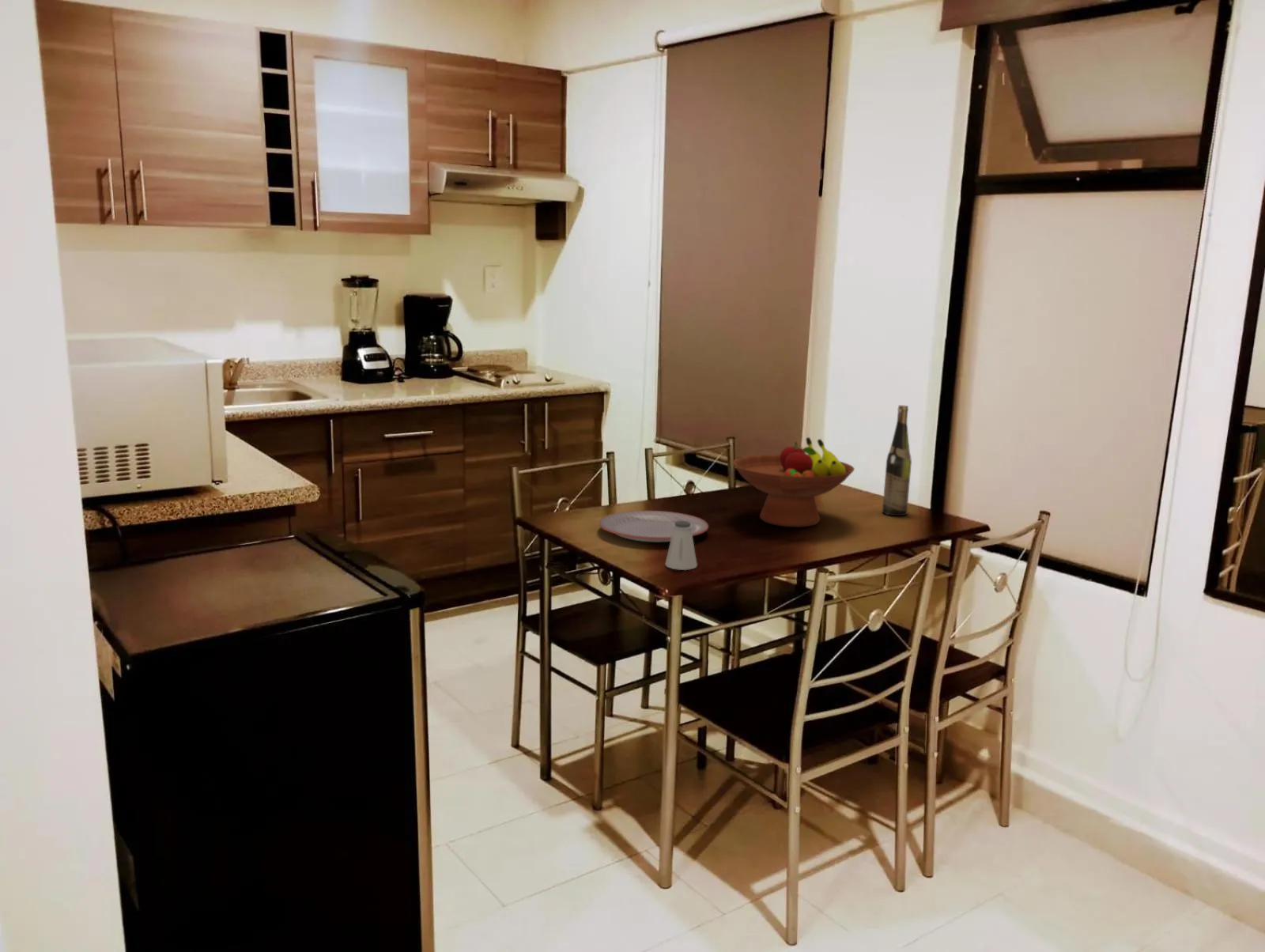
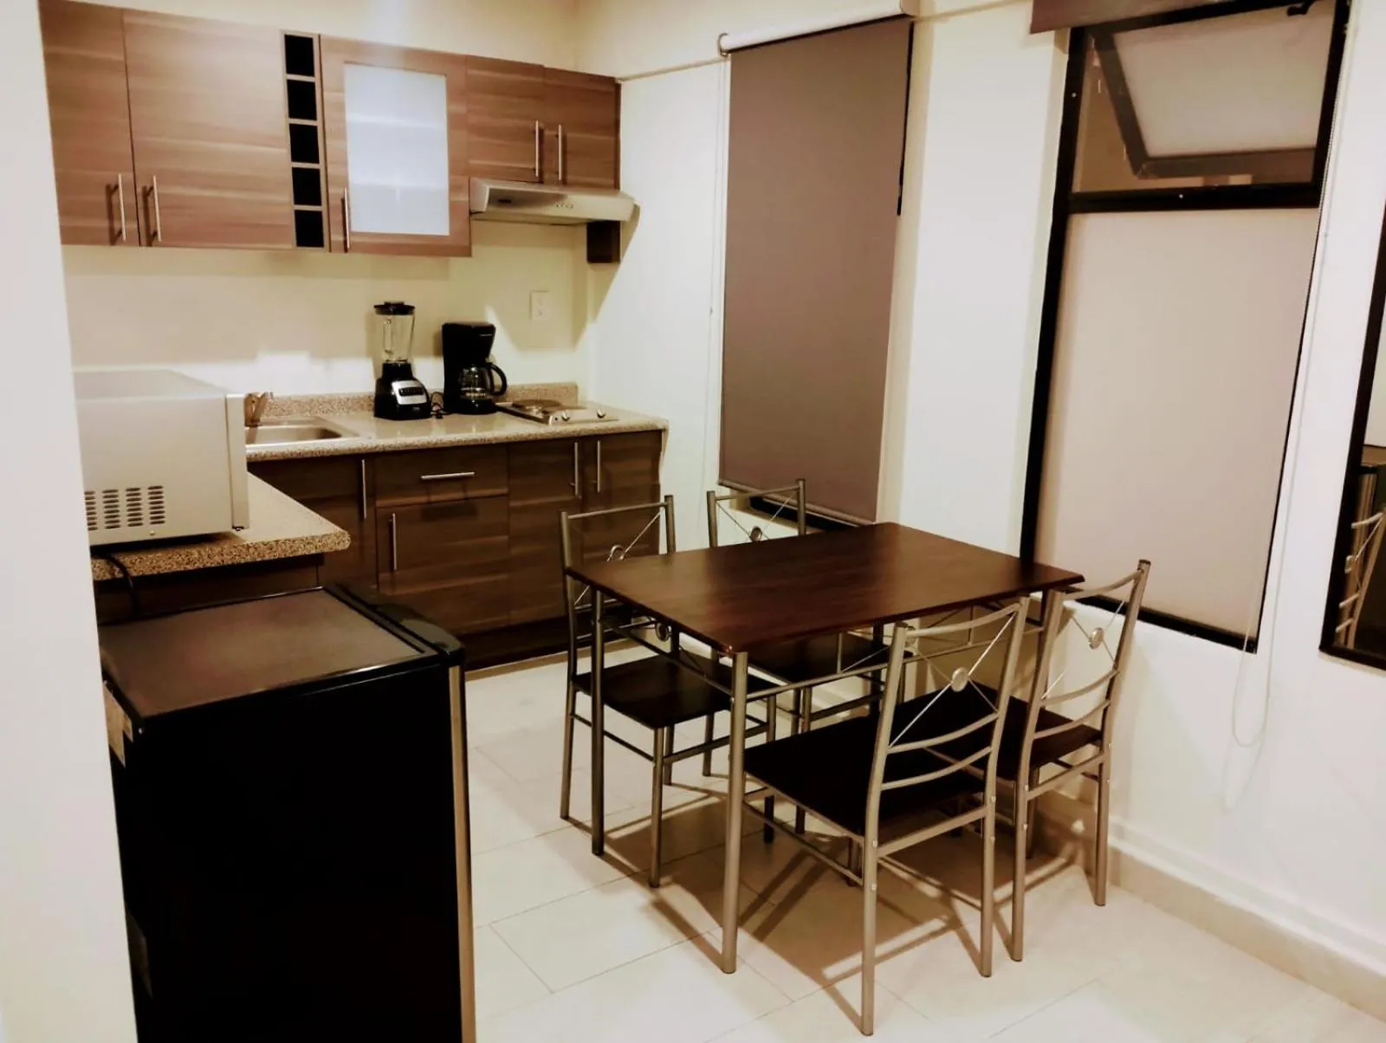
- saltshaker (682, 544)
- plate (653, 527)
- fruit bowl (791, 482)
- wine bottle (899, 459)
